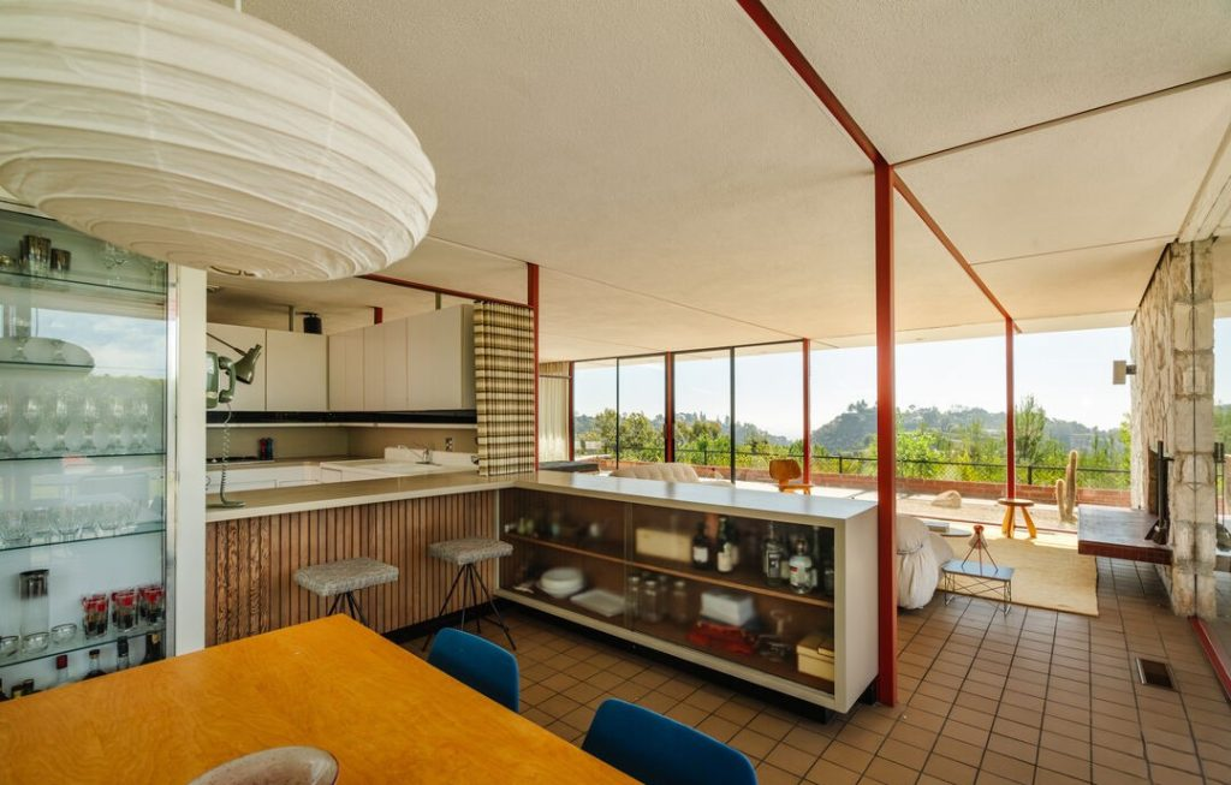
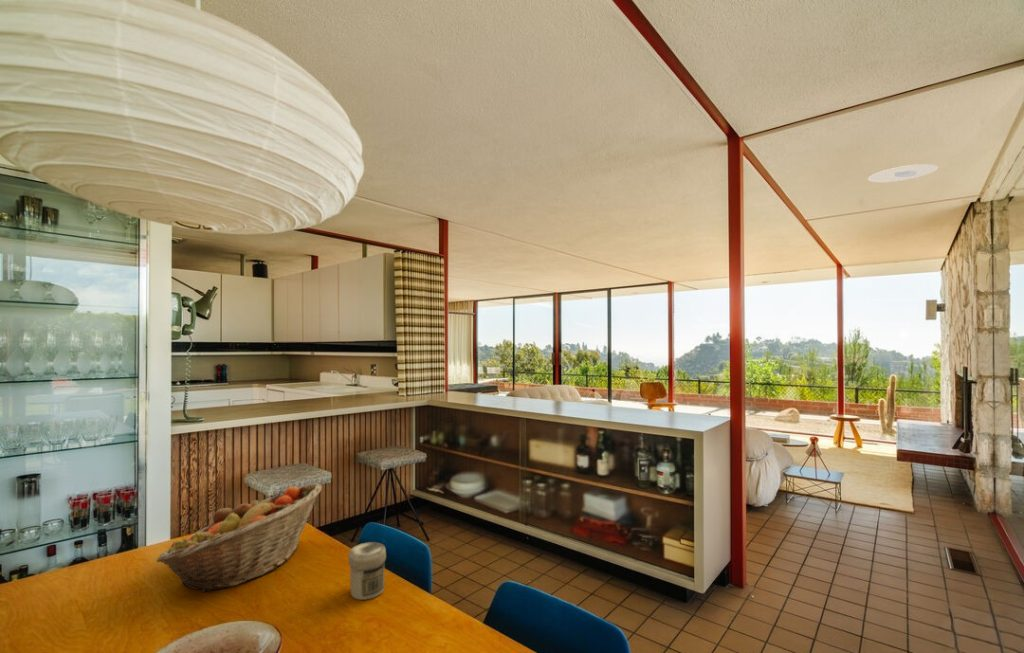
+ fruit basket (249, 529)
+ jar (367, 570)
+ recessed light (901, 171)
